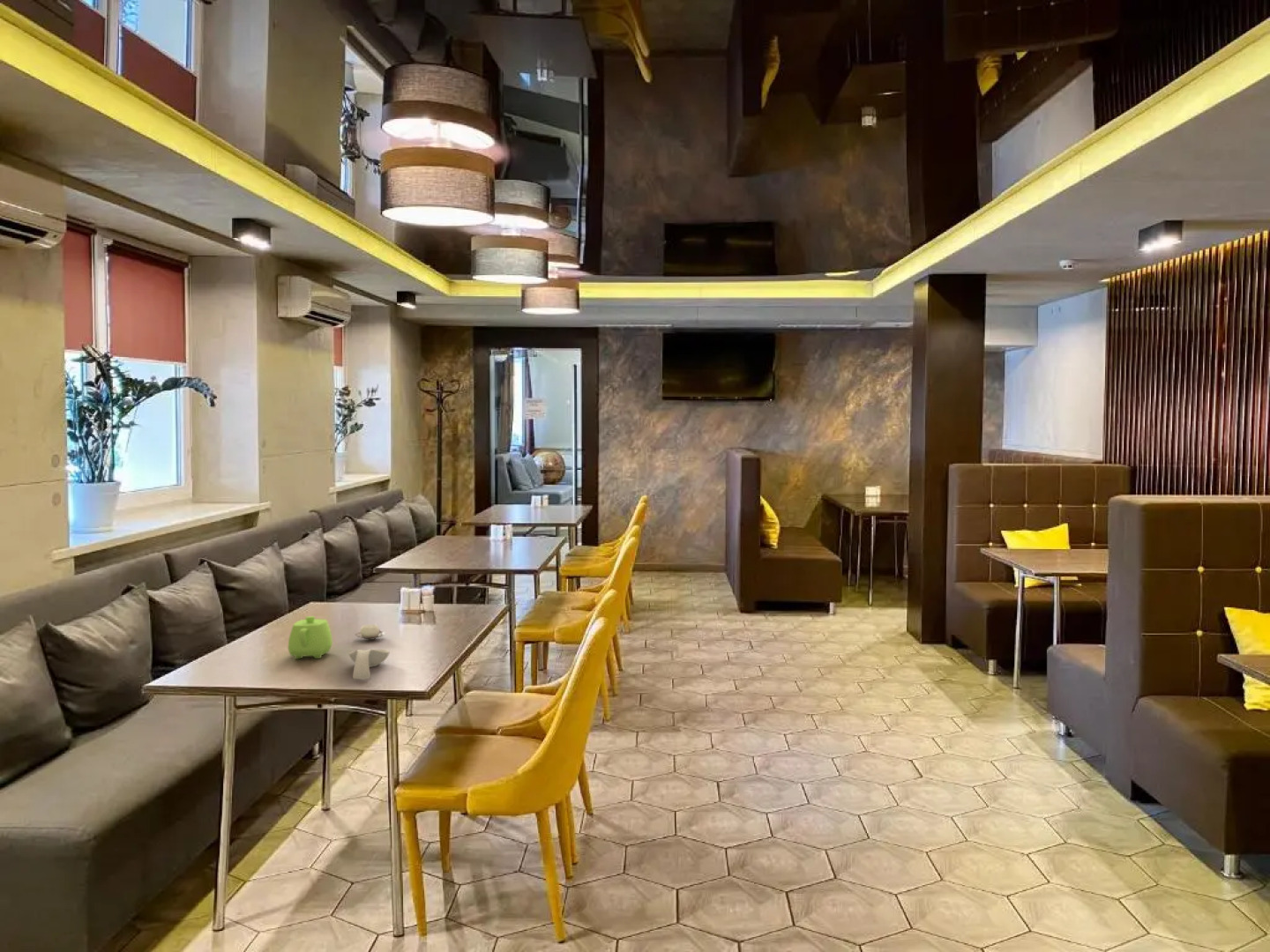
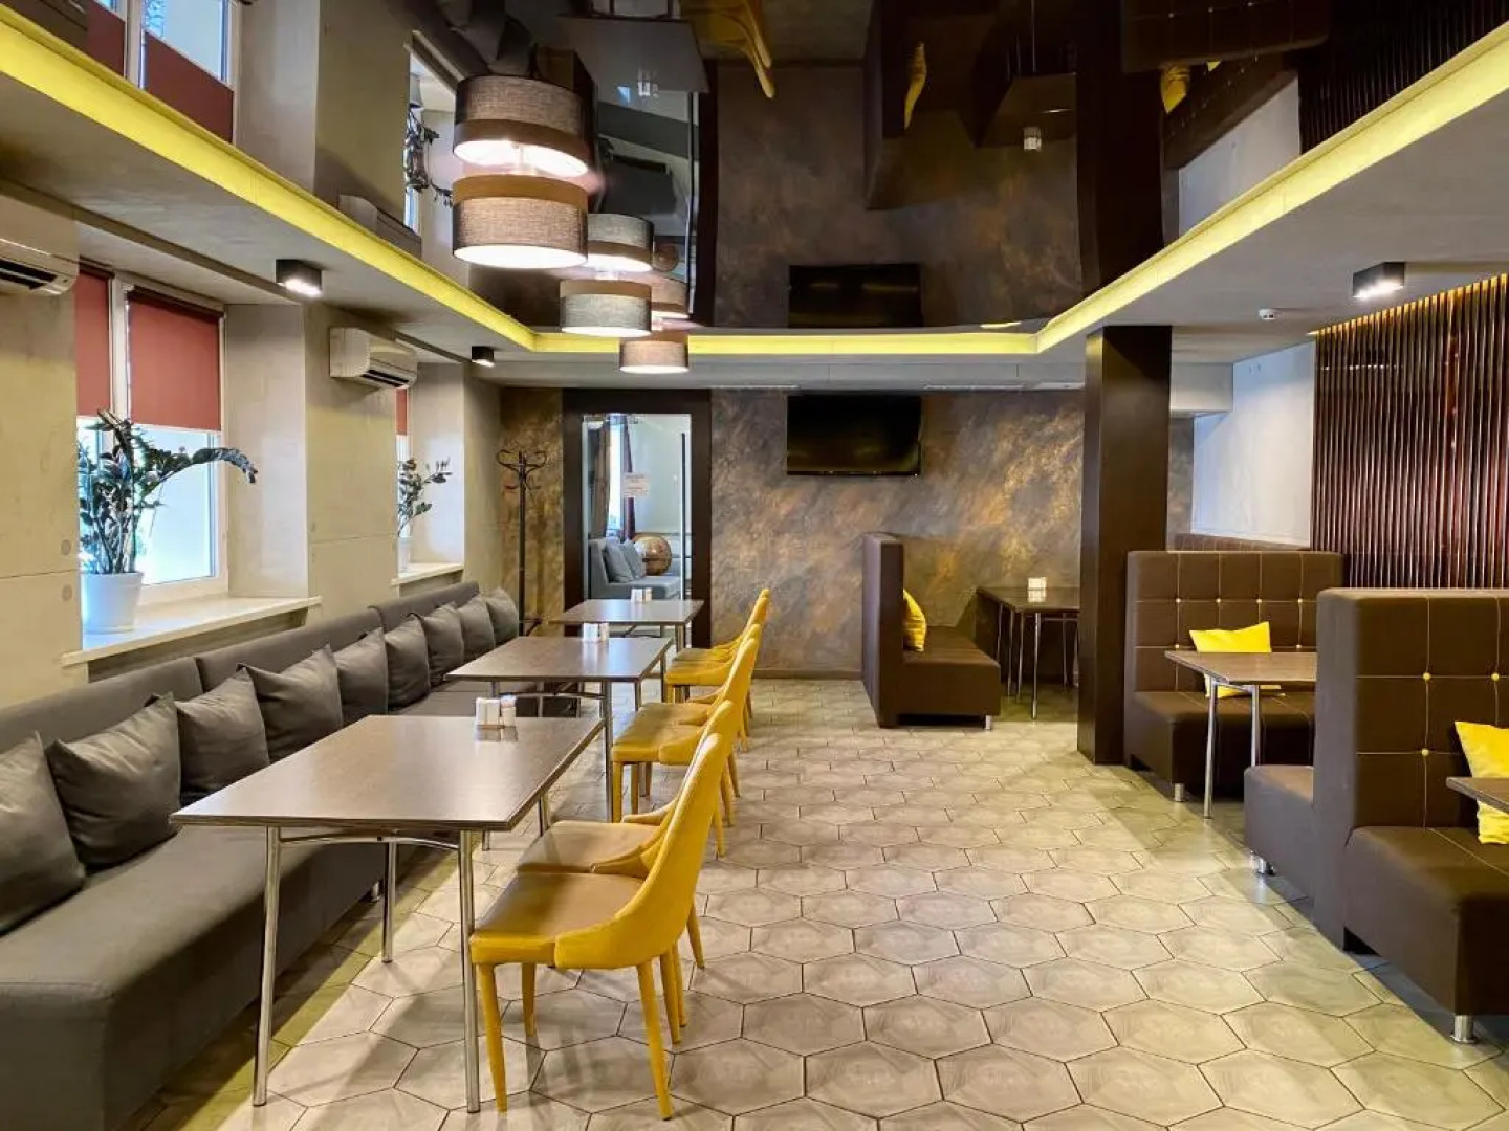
- spoon rest (367, 658)
- teapot (310, 636)
- cup (370, 632)
